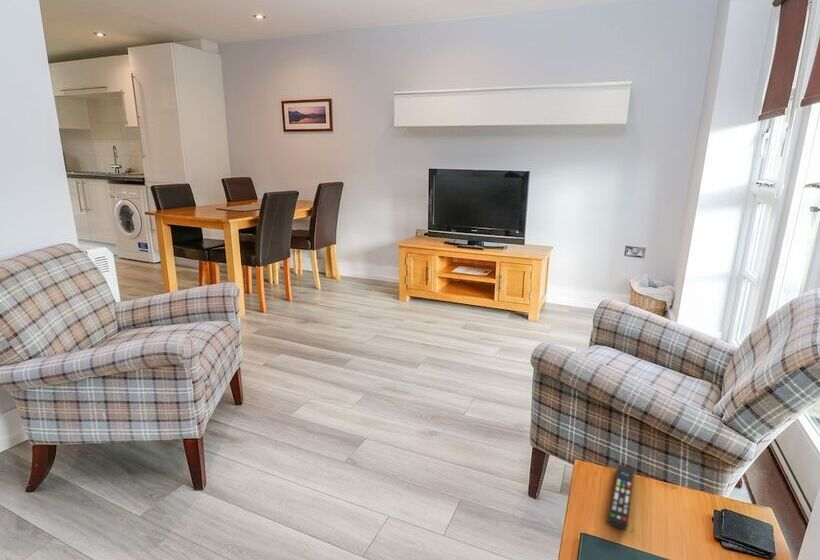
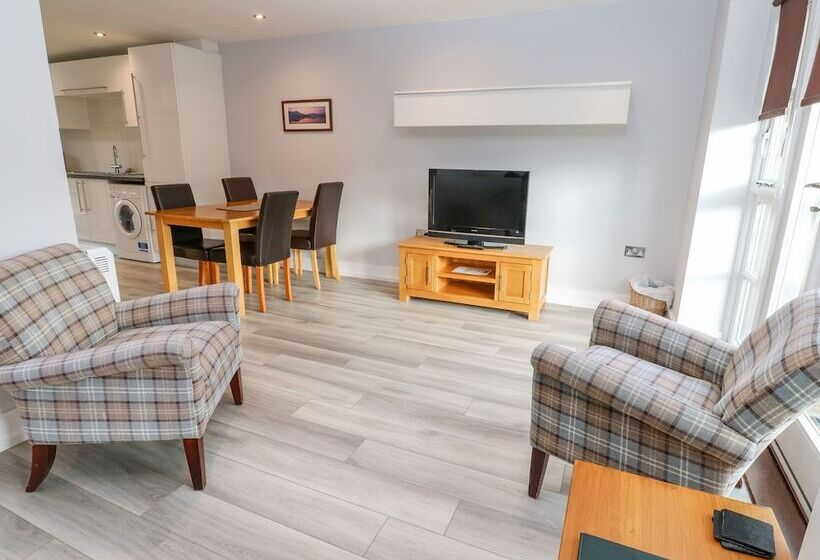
- remote control (622, 494)
